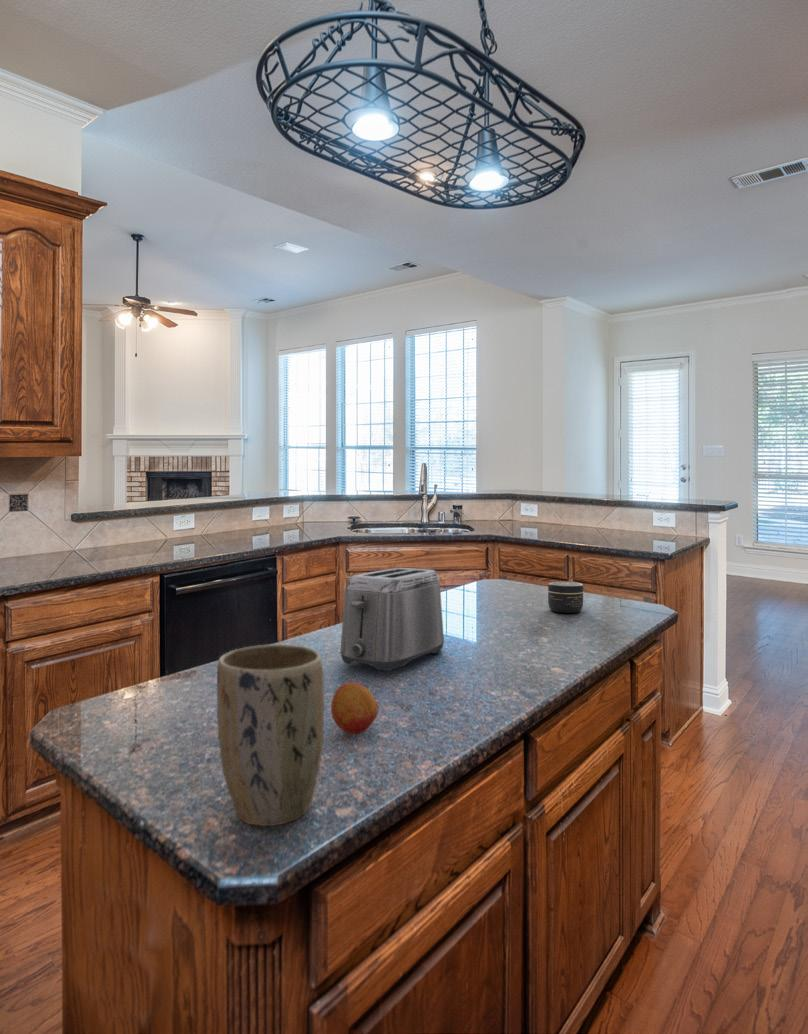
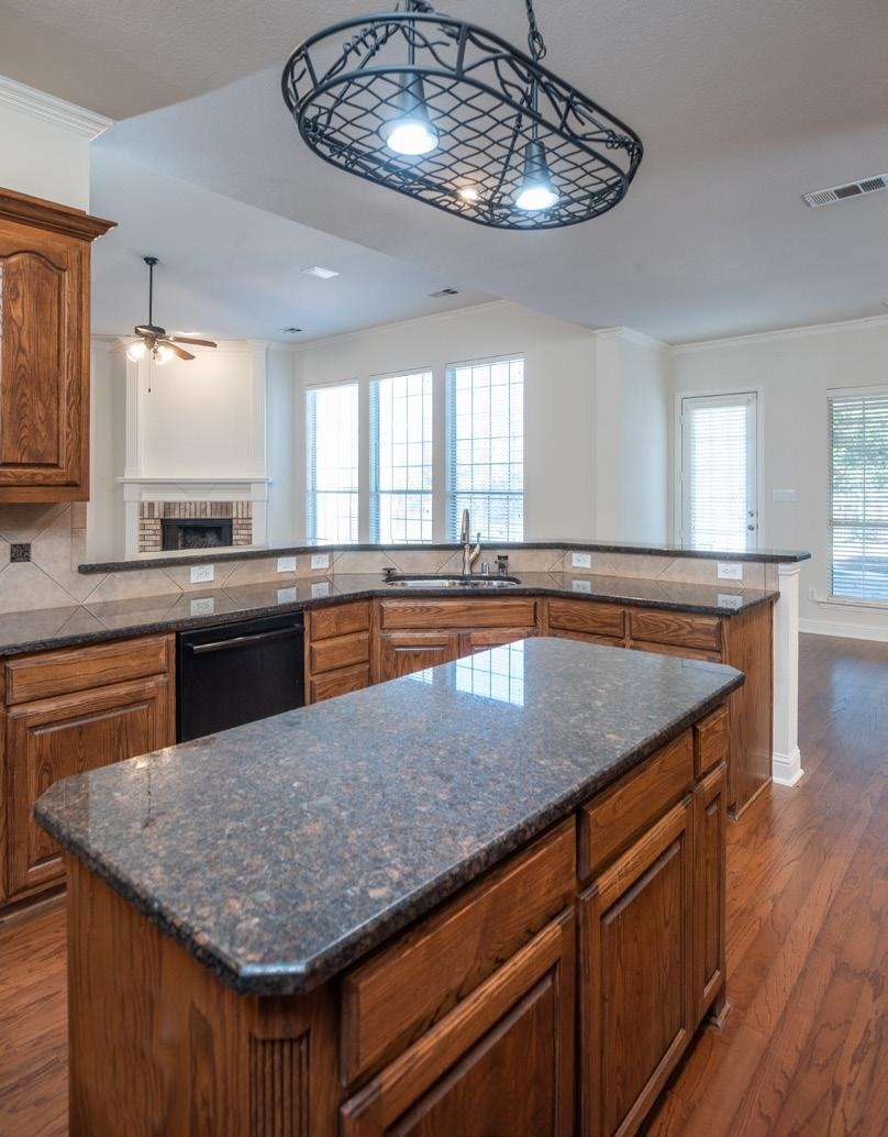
- fruit (354, 707)
- jar (565, 596)
- plant pot (271, 732)
- toaster (397, 614)
